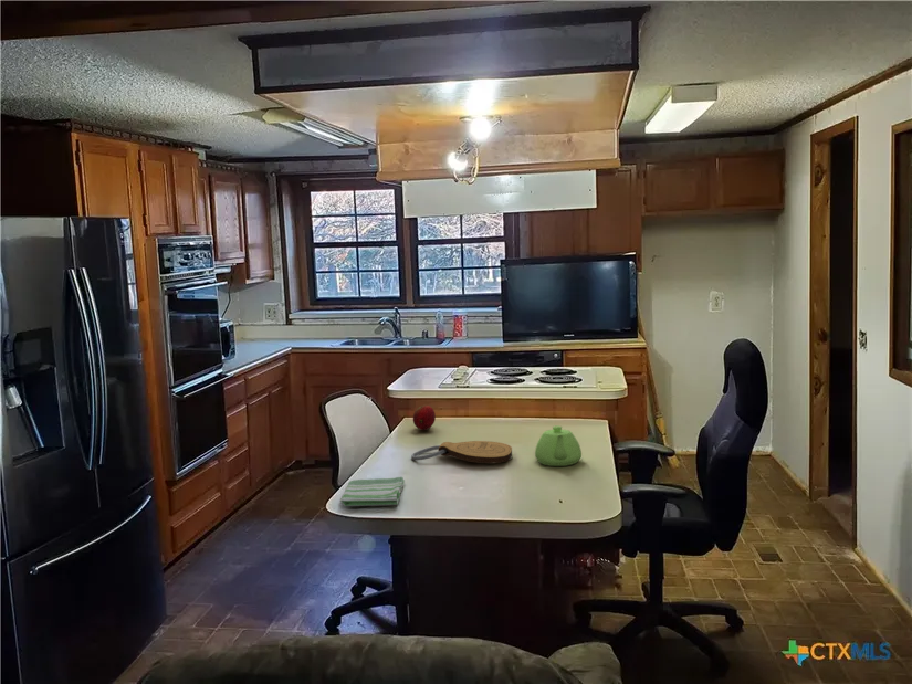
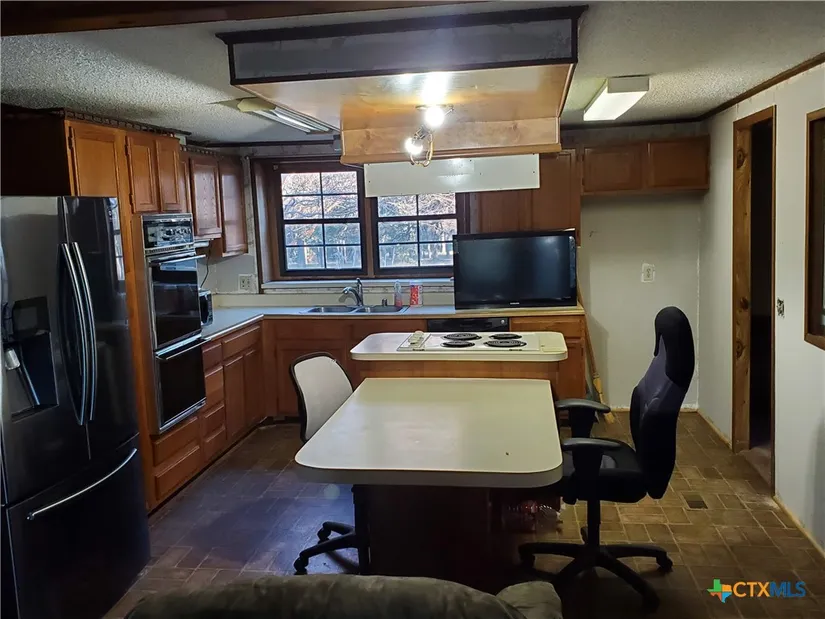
- fruit (423, 417)
- dish towel (373, 491)
- key chain (461, 450)
- teapot (557, 444)
